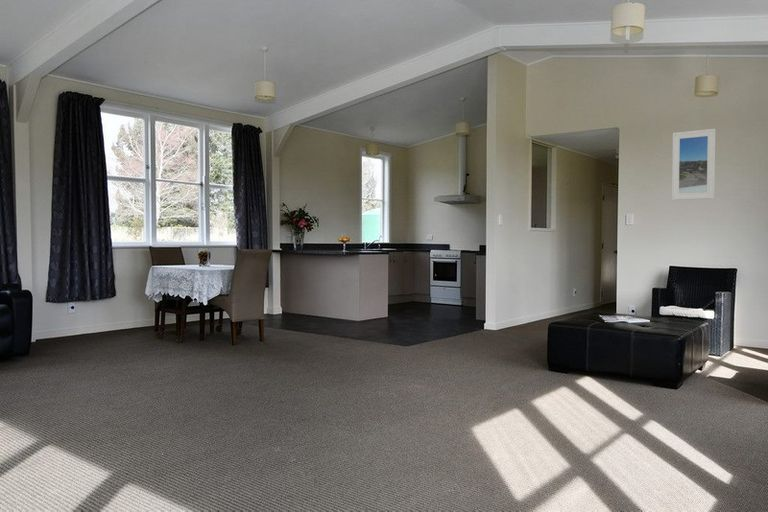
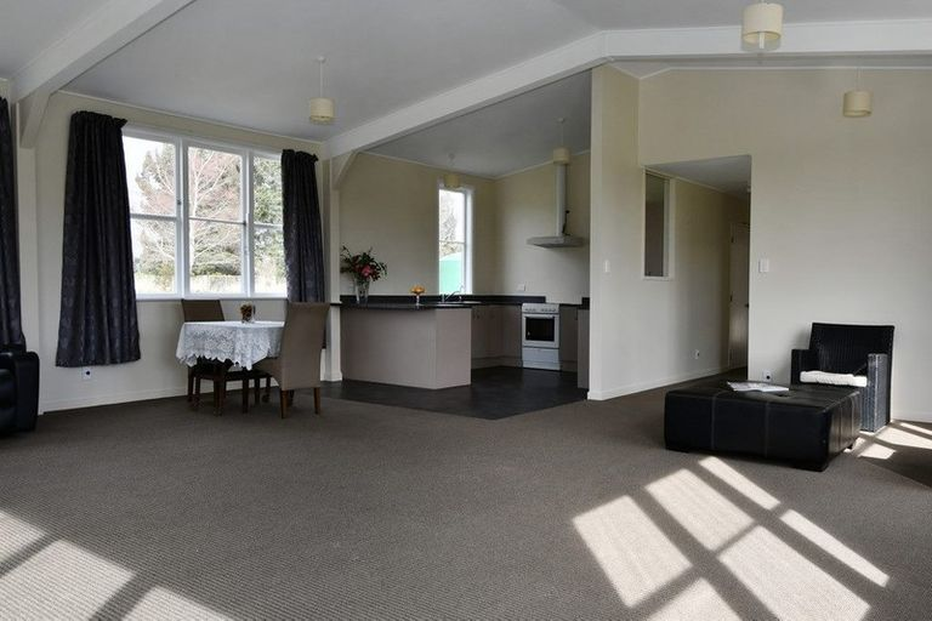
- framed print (693, 165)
